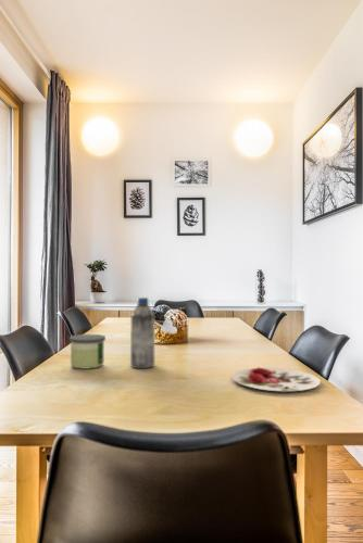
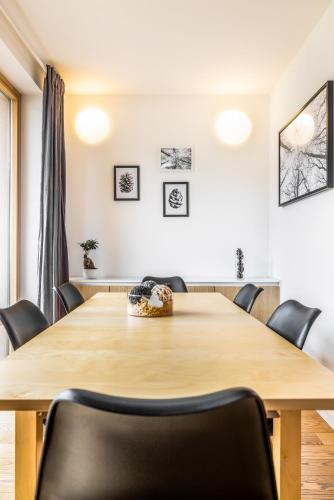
- water bottle (142, 331)
- candle (87, 351)
- plate (275, 377)
